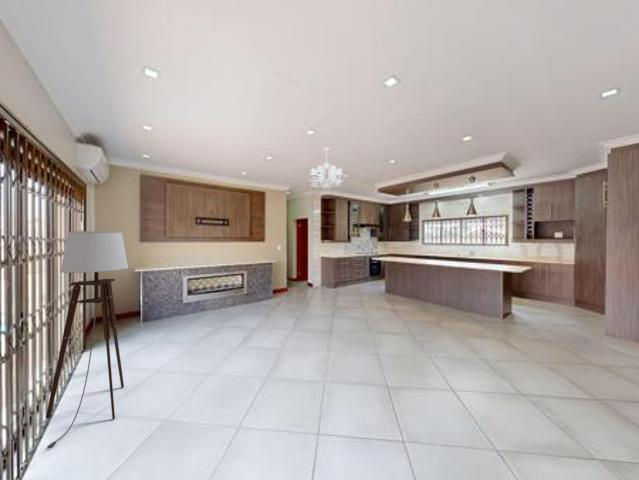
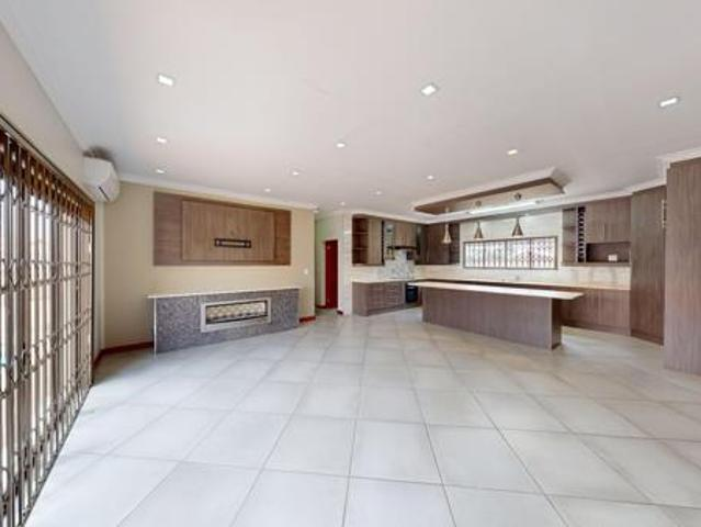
- chandelier (326, 167)
- floor lamp (93, 325)
